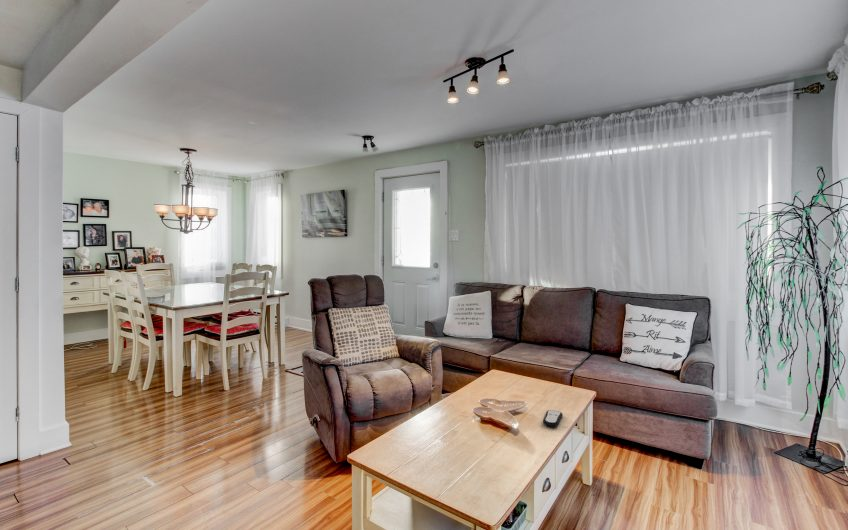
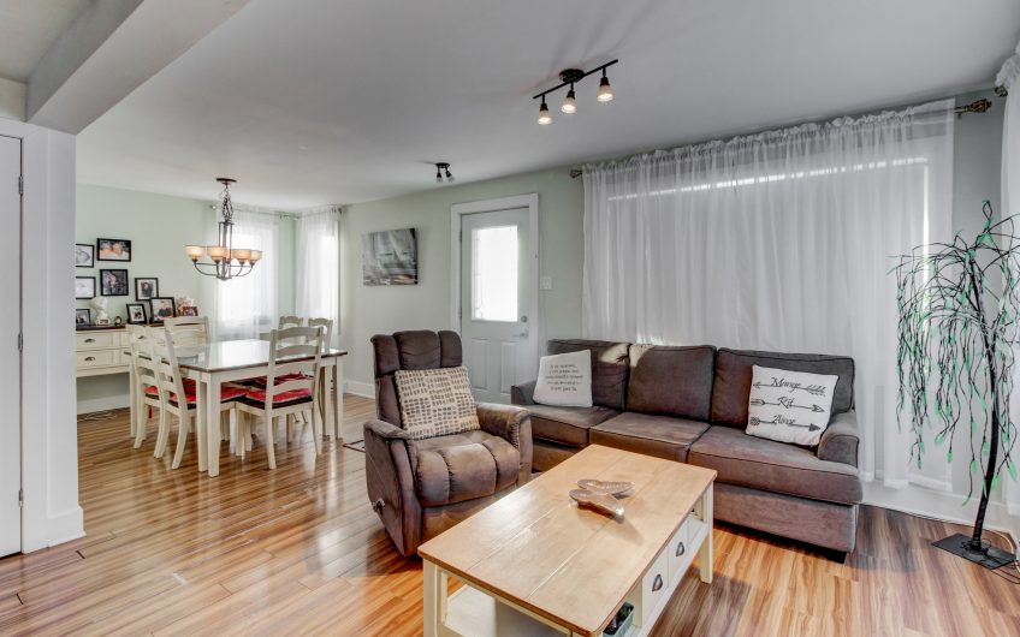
- remote control (552, 418)
